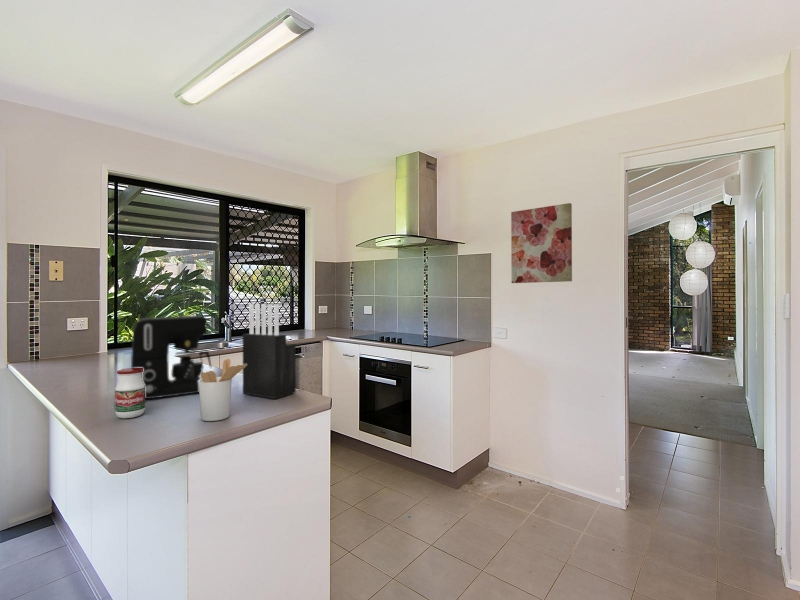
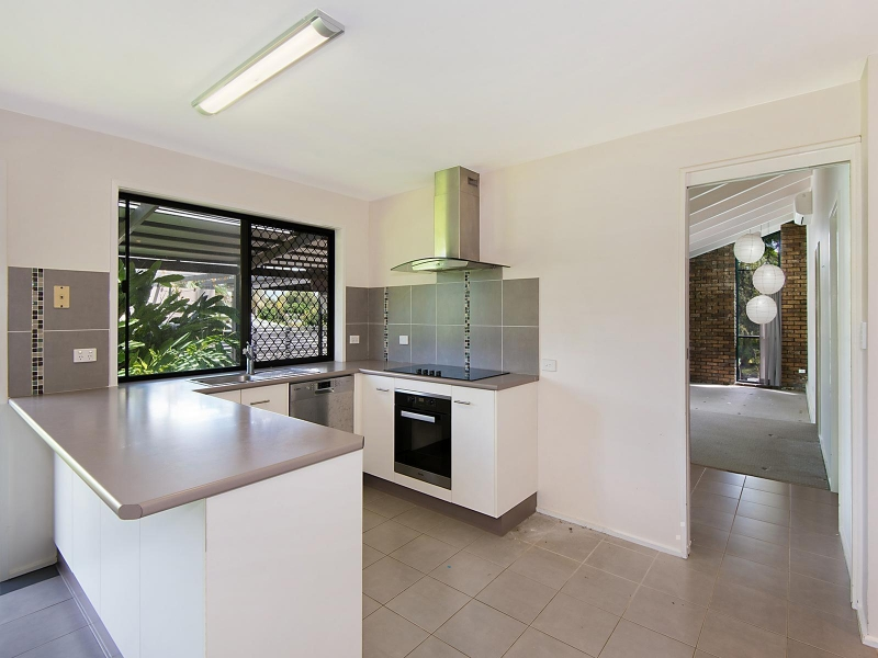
- wall art (540, 245)
- utensil holder (222, 389)
- jar (130, 392)
- knife block (271, 348)
- coffee maker (175, 354)
